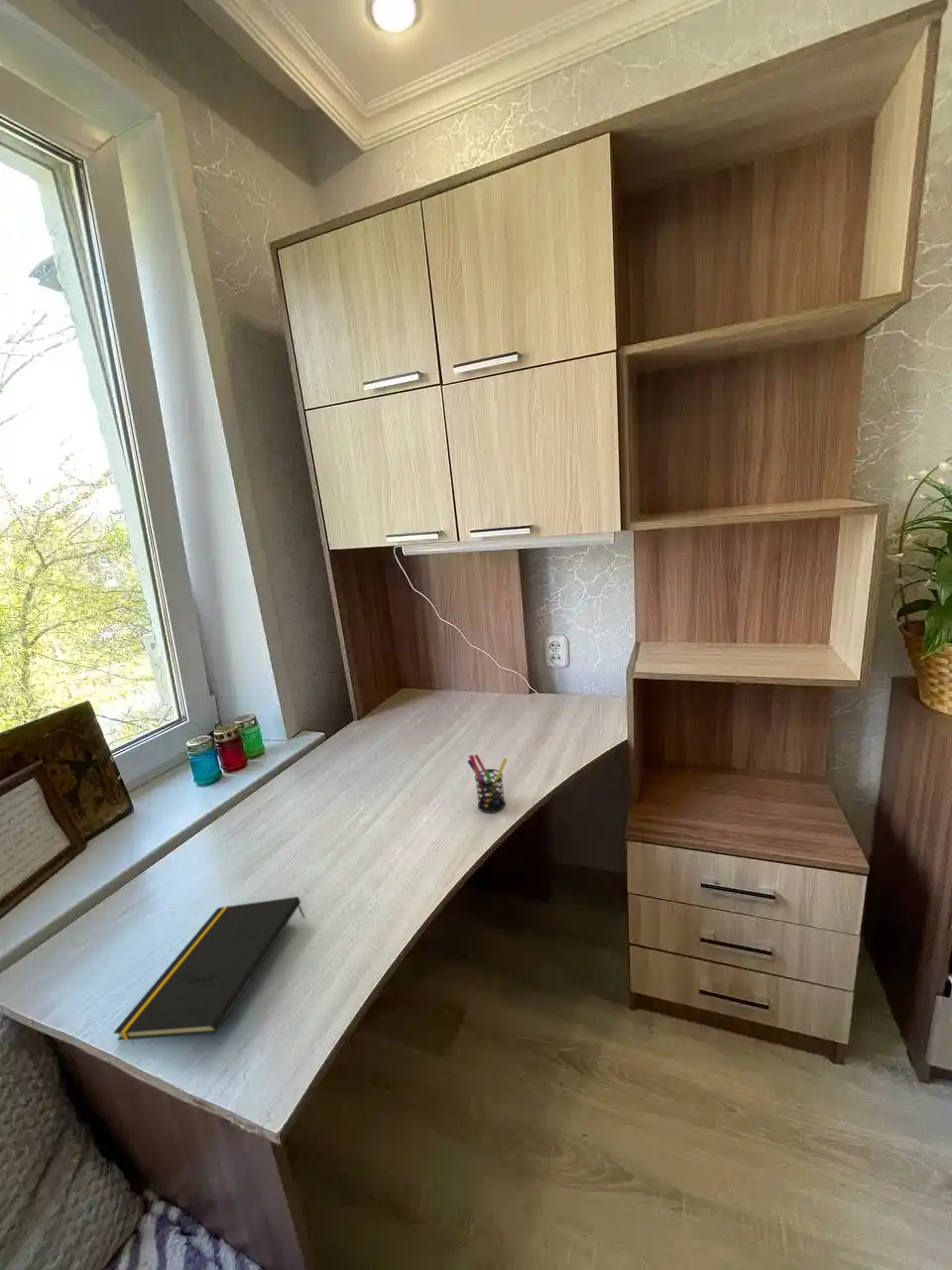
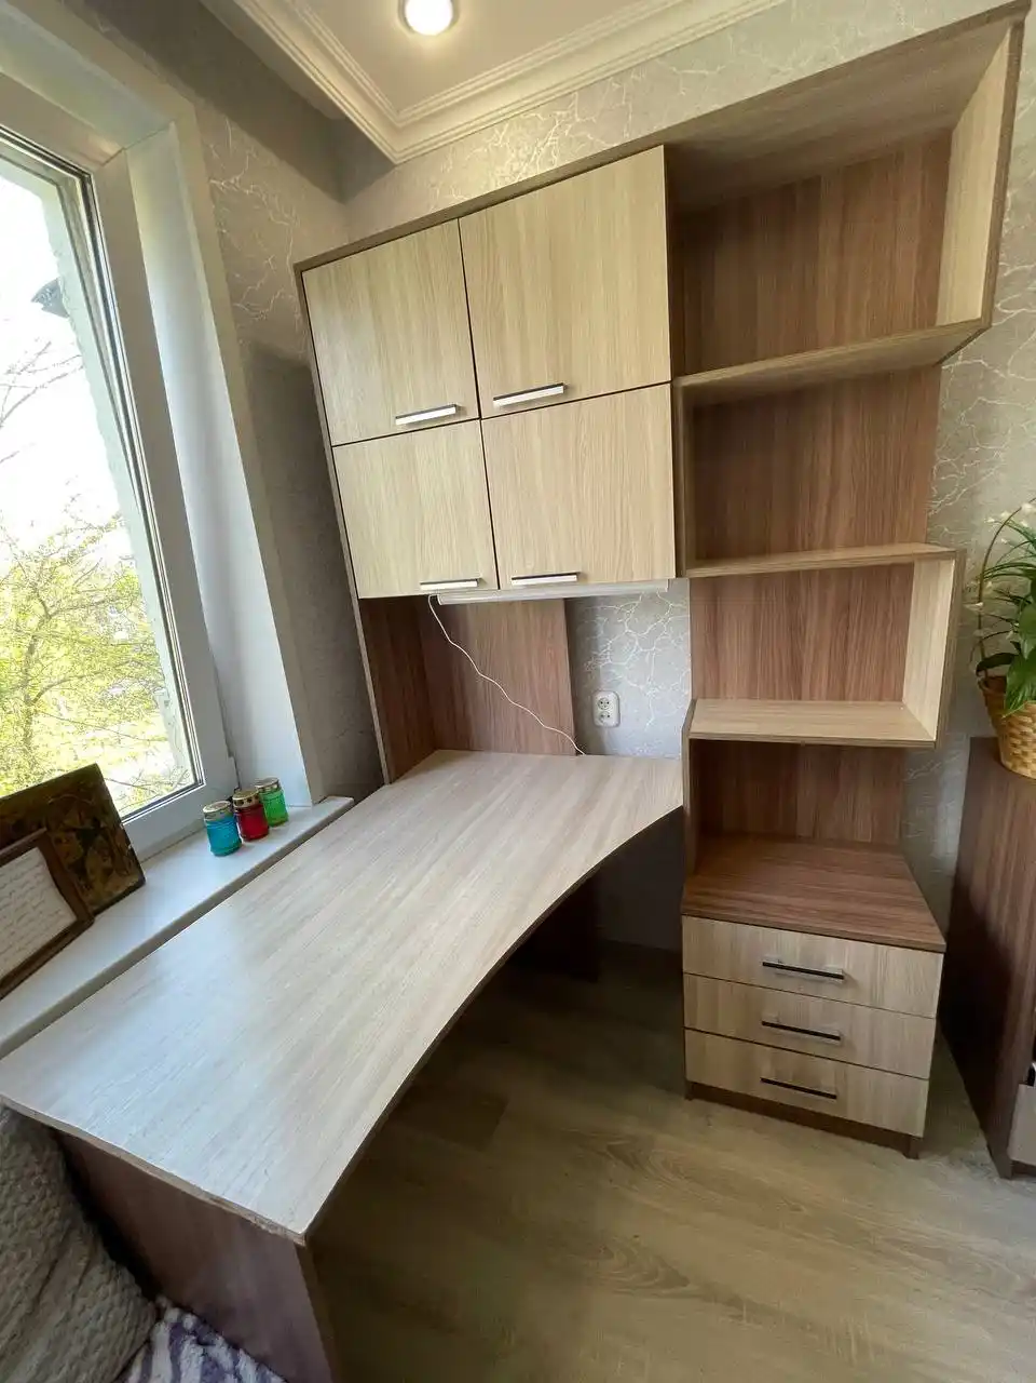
- pen holder (487, 781)
- notepad (217, 960)
